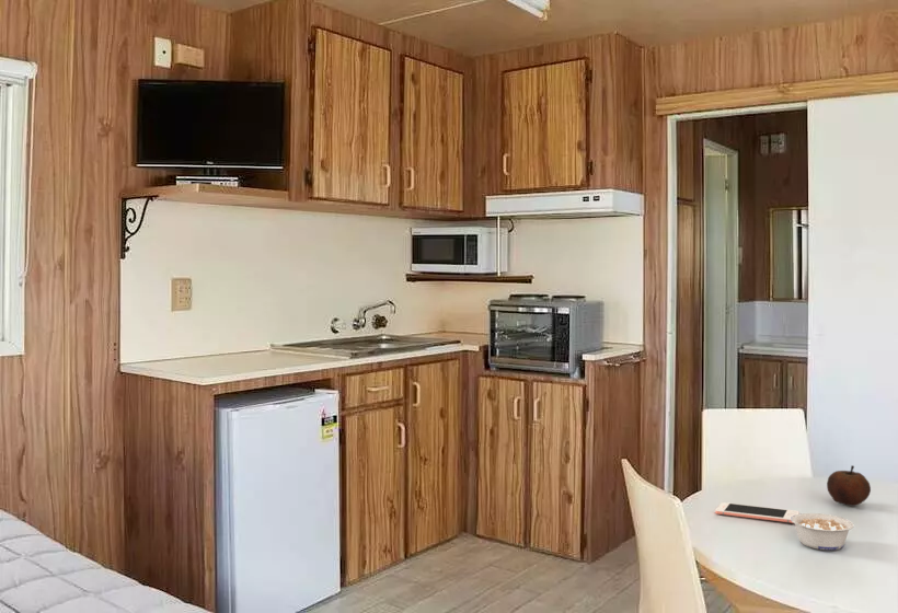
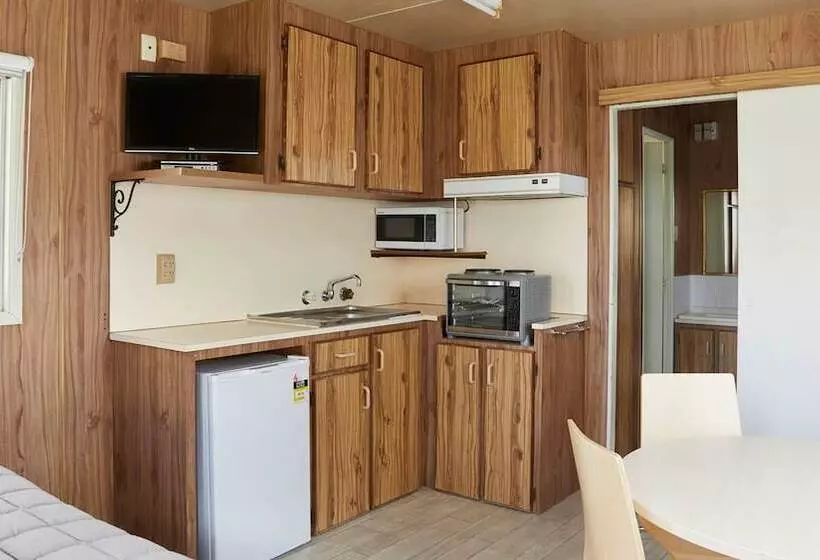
- cell phone (757, 512)
- legume (821, 531)
- fruit (848, 485)
